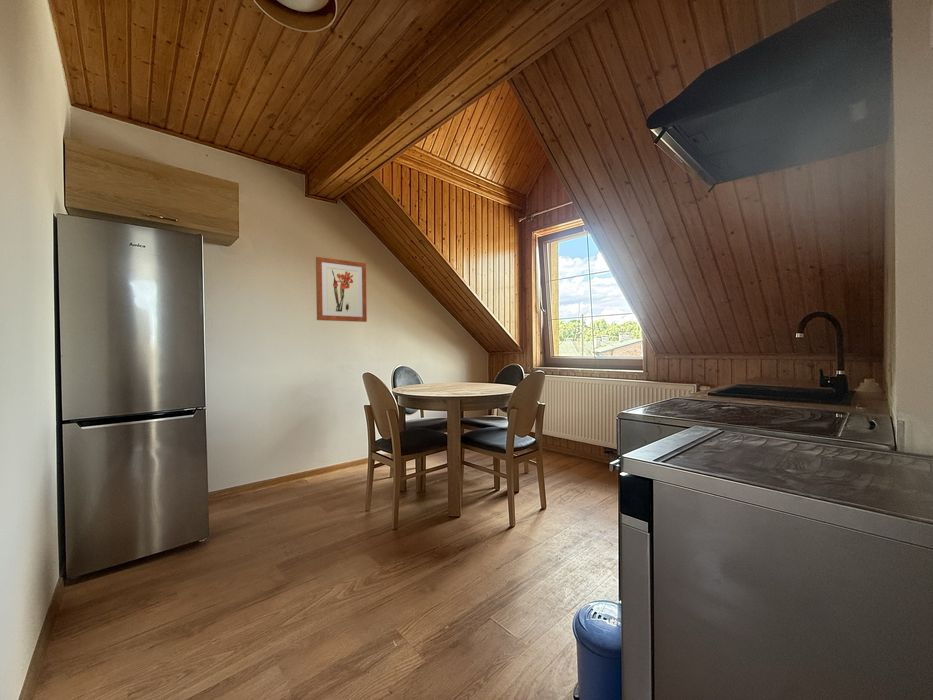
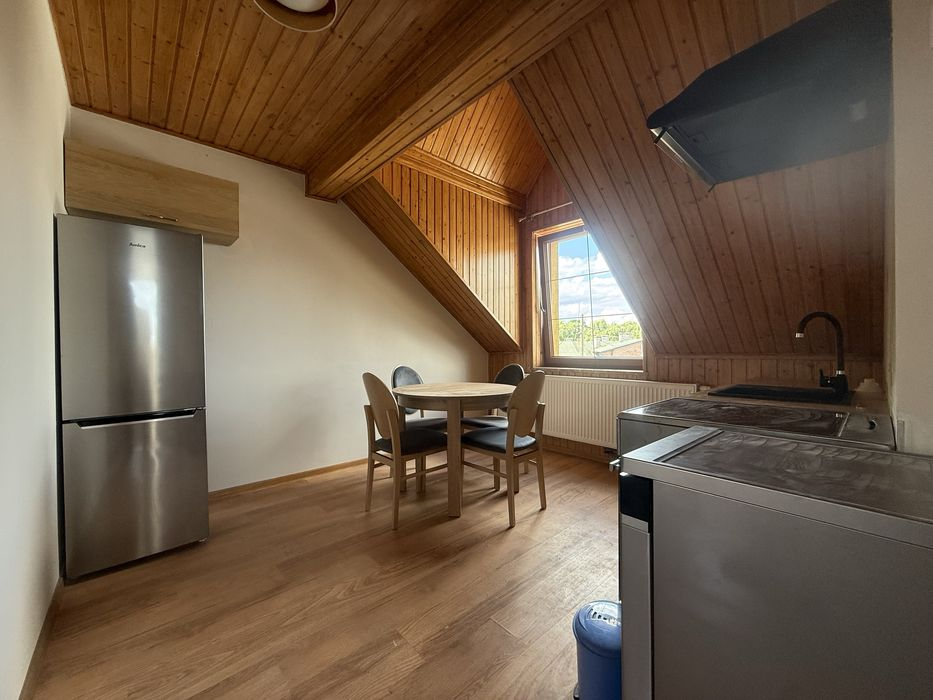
- wall art (342, 290)
